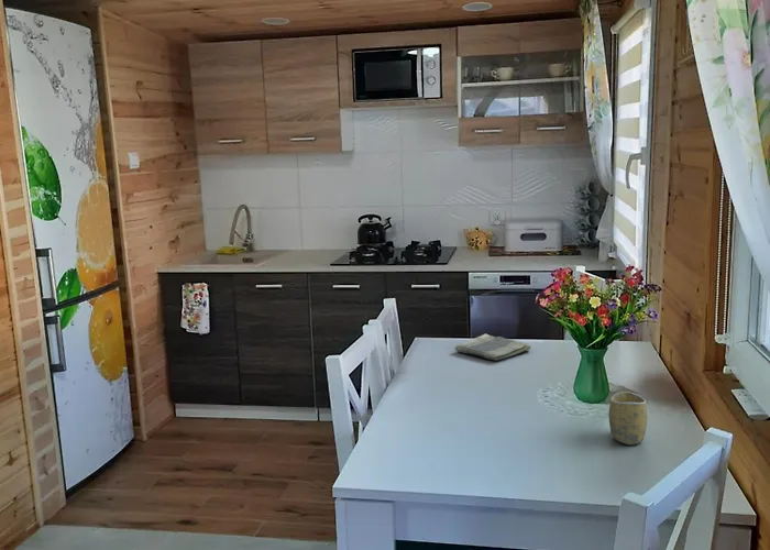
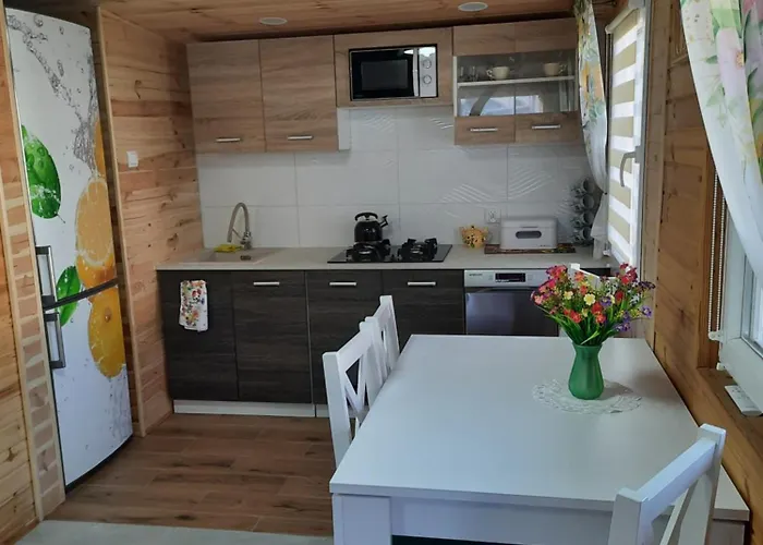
- cup (627, 417)
- dish towel (493, 345)
